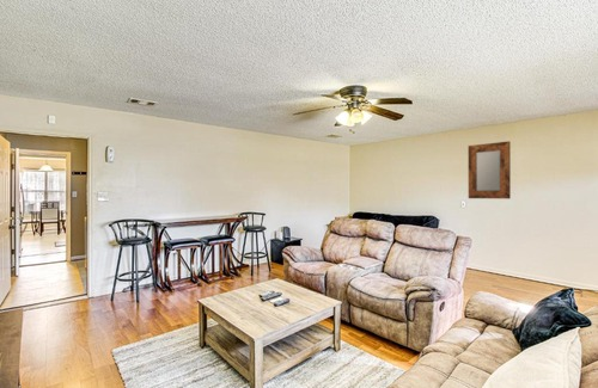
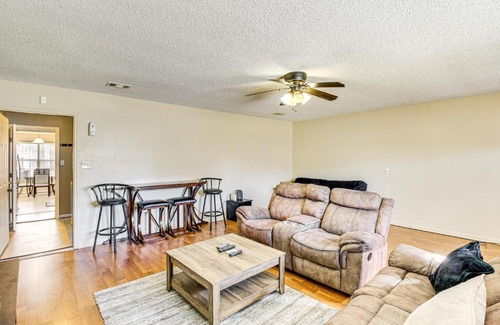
- home mirror (488, 171)
